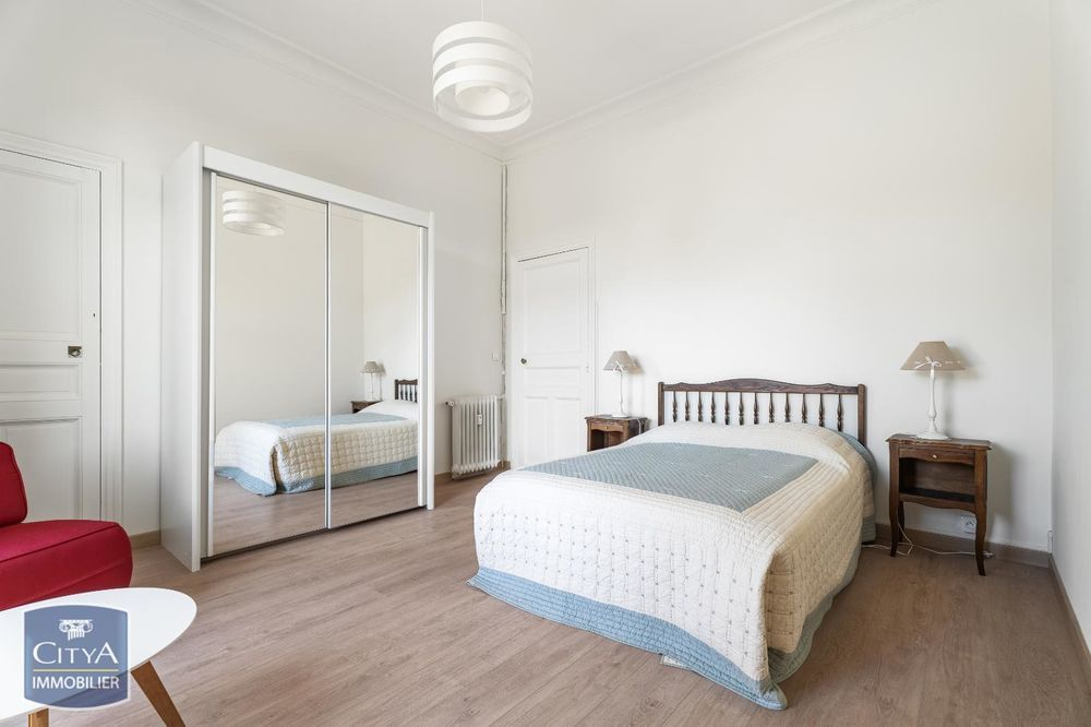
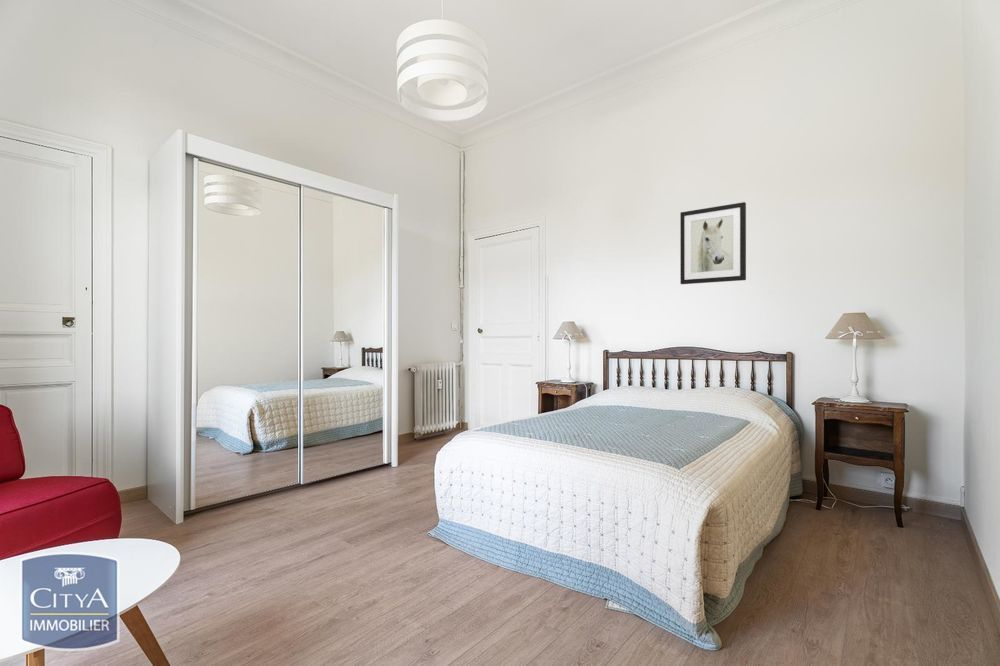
+ wall art (711, 245)
